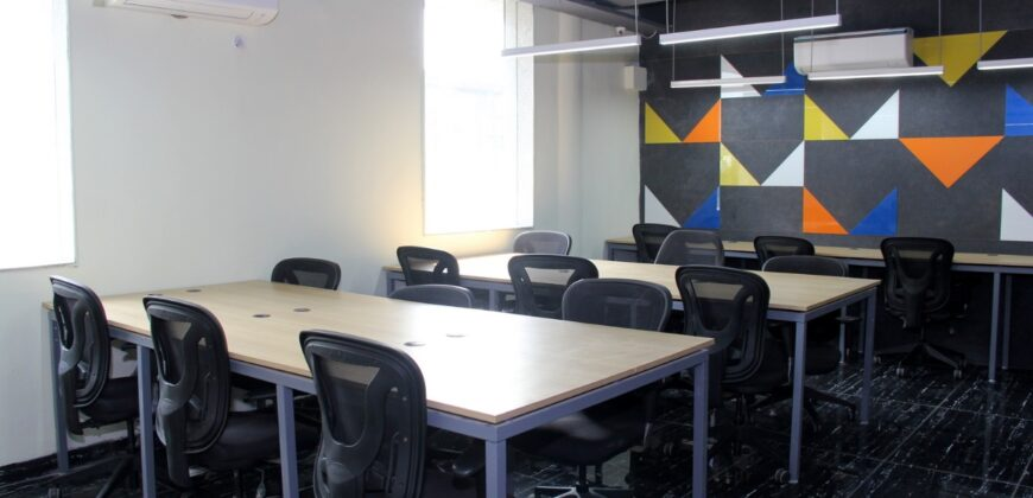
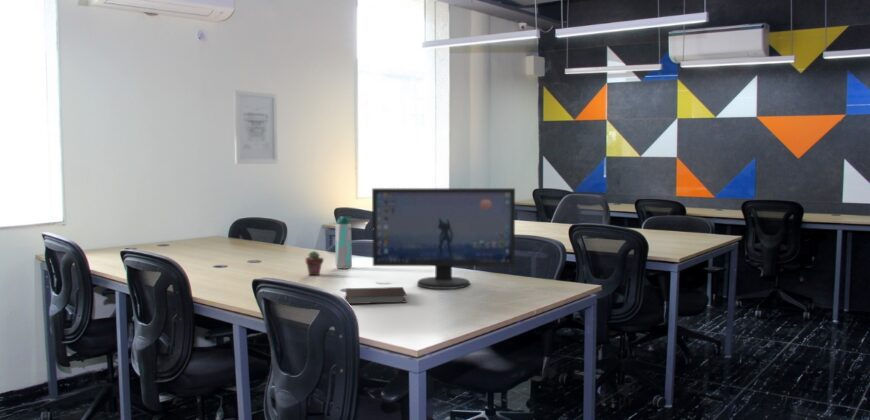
+ computer monitor (443, 236)
+ potted succulent (314, 262)
+ wall art (256, 128)
+ notebook (375, 295)
+ water bottle (344, 242)
